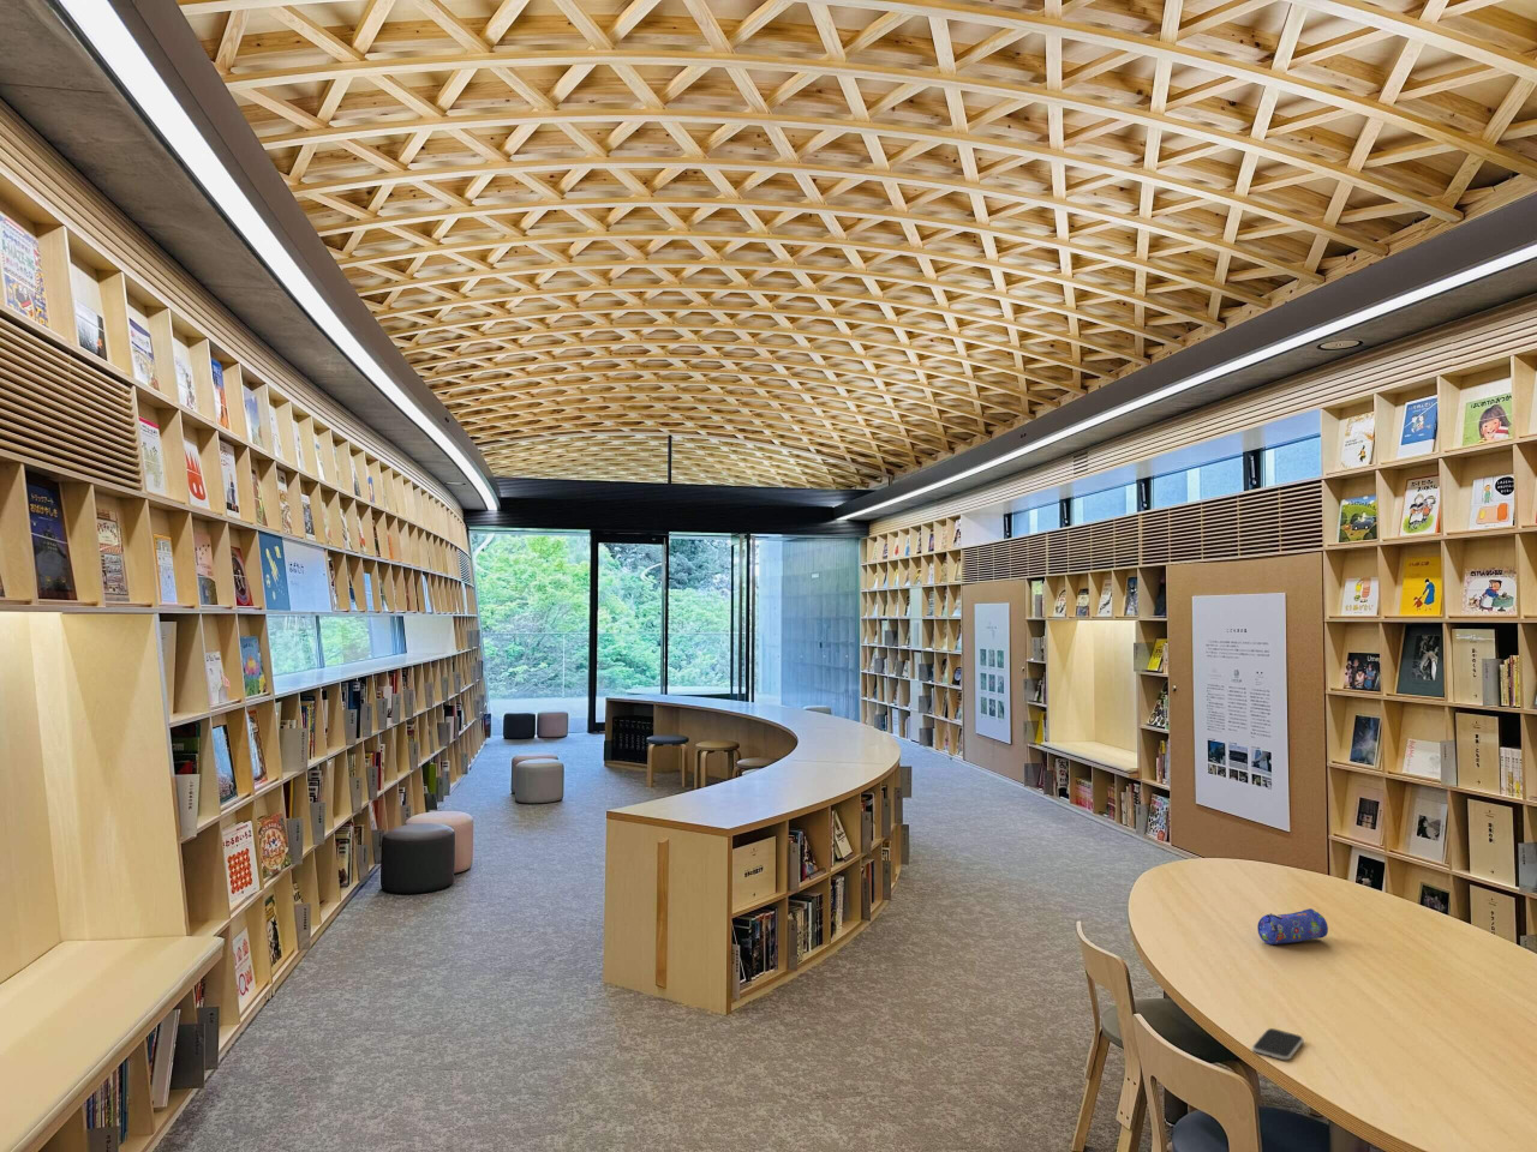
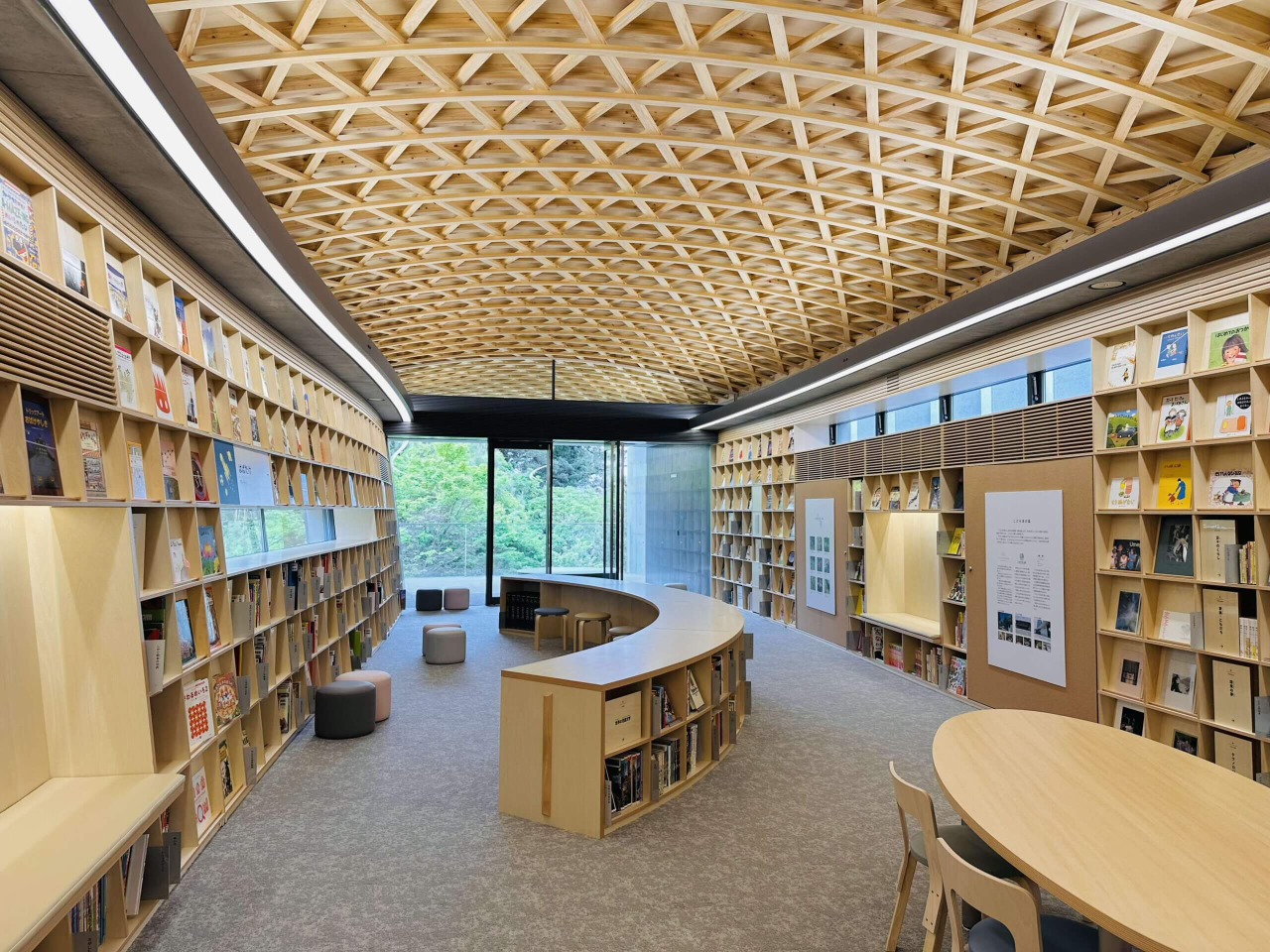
- pencil case (1291, 926)
- smartphone (1278, 1044)
